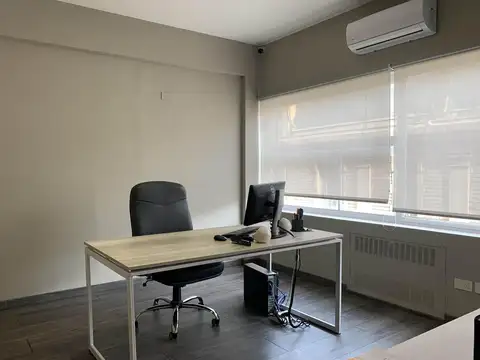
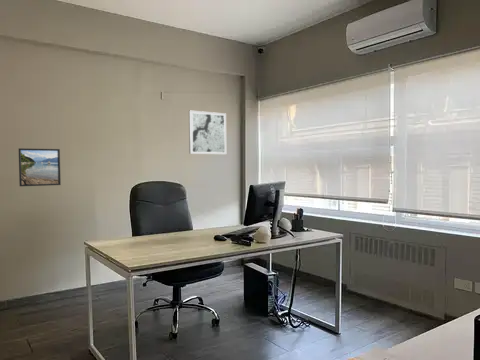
+ wall art (208, 133)
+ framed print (40, 167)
